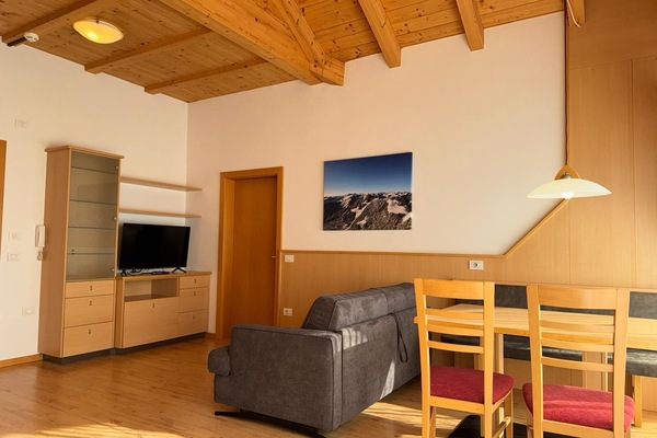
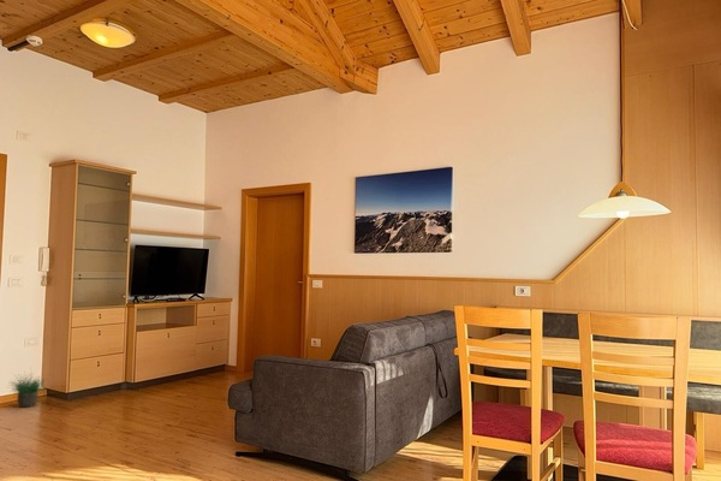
+ potted plant (28, 385)
